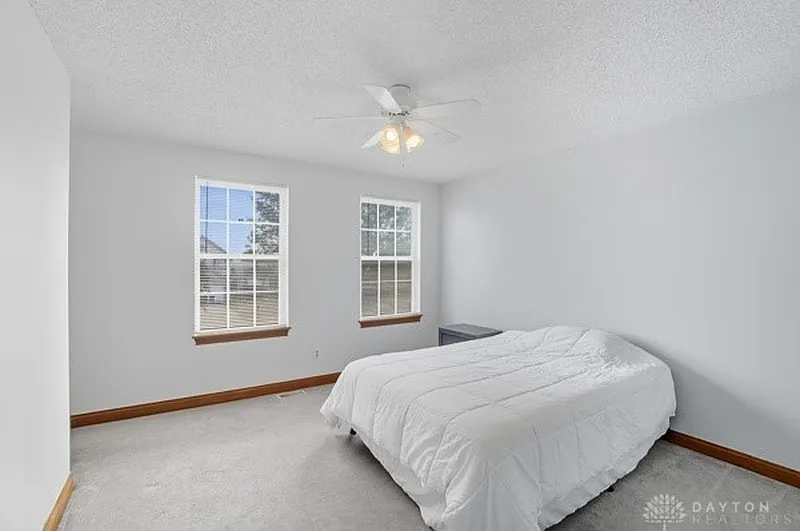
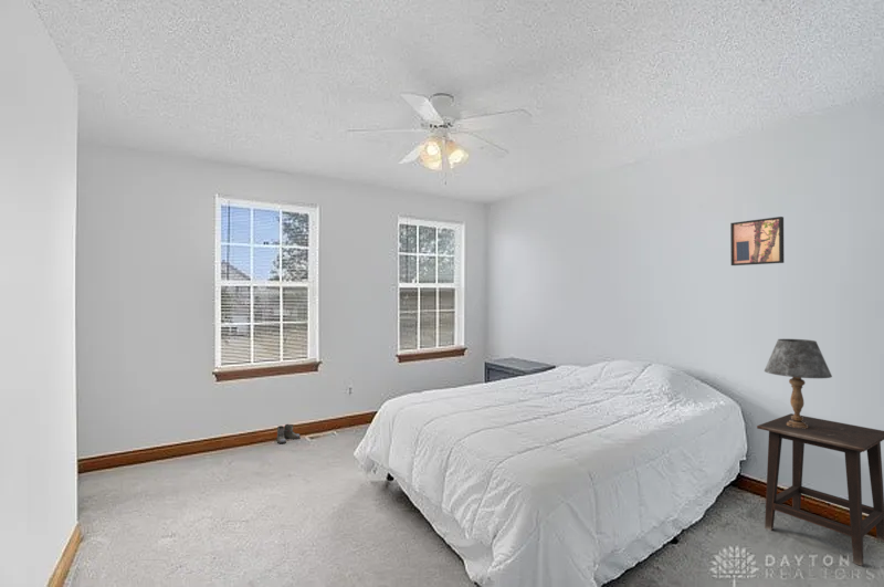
+ wall art (756, 242)
+ table lamp (797, 382)
+ boots (286, 432)
+ side table (822, 492)
